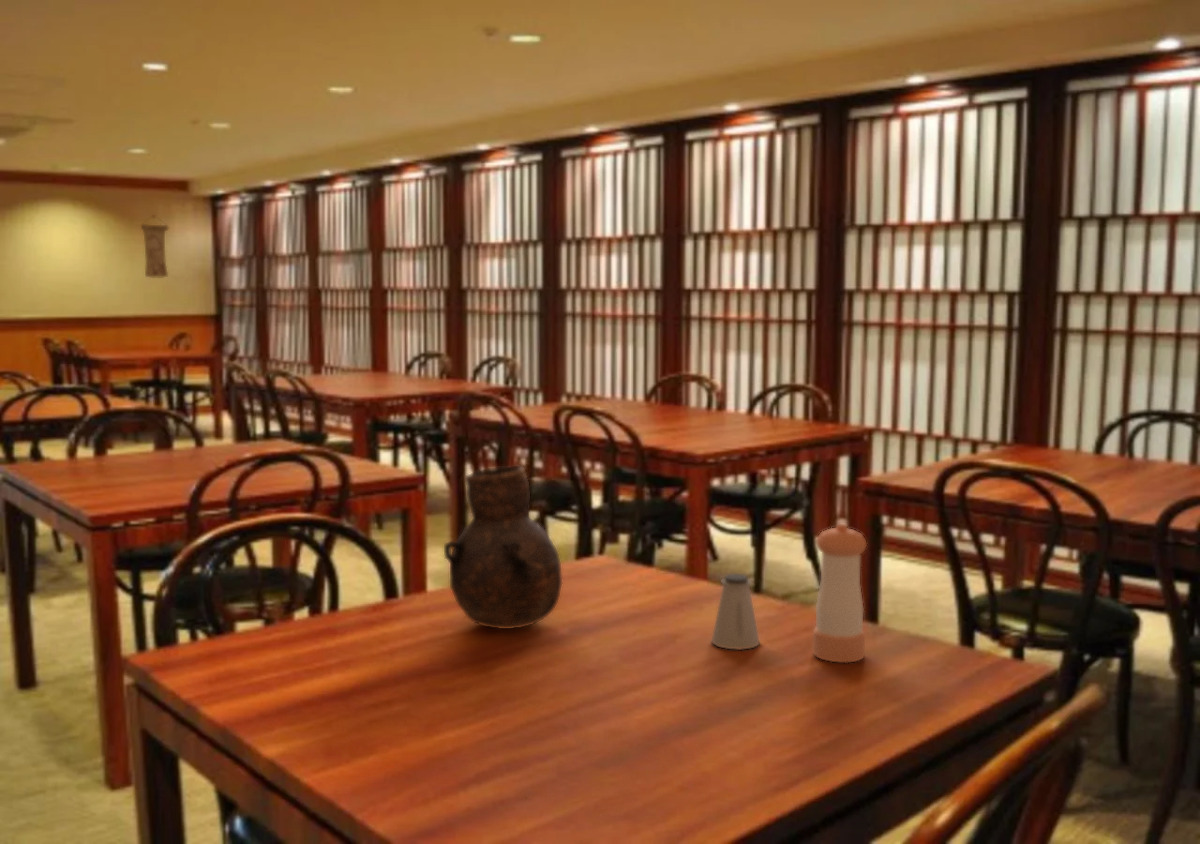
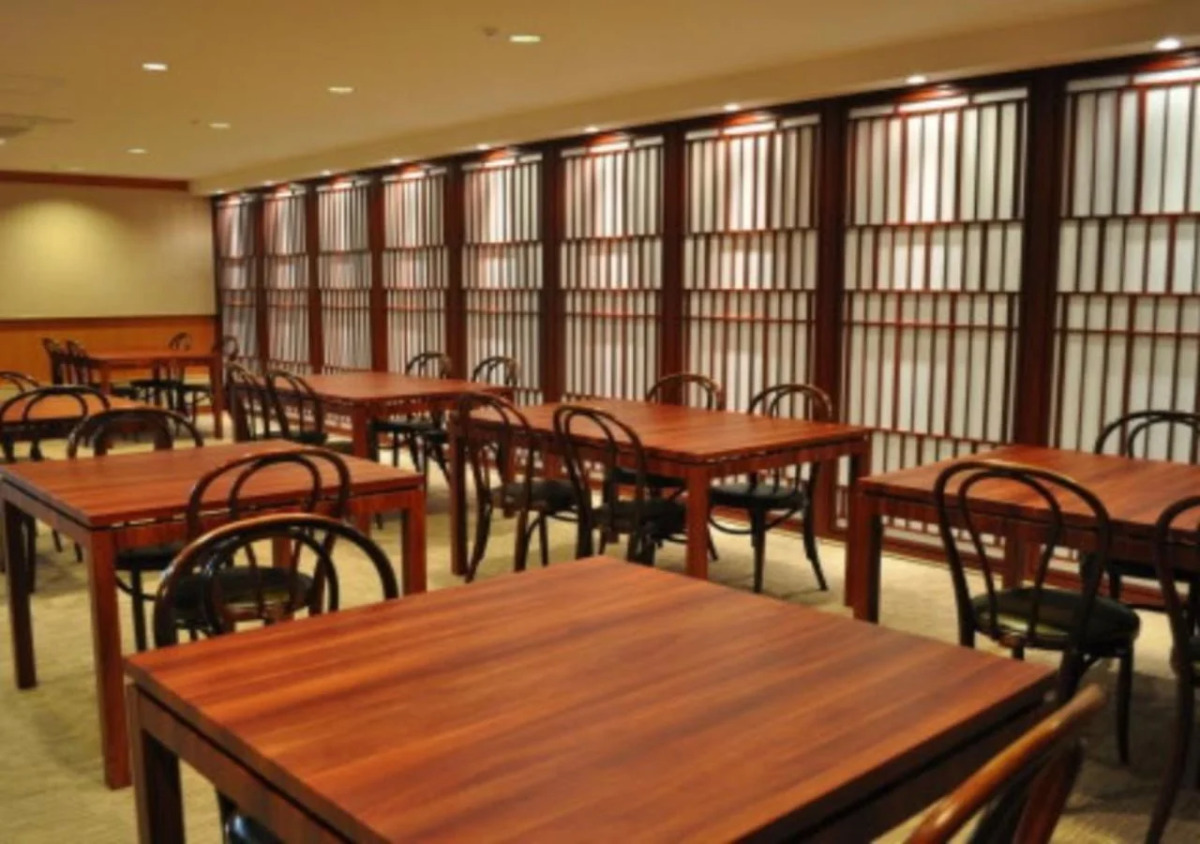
- vase (505, 545)
- saltshaker (735, 609)
- wall scroll (155, 246)
- pepper shaker (840, 589)
